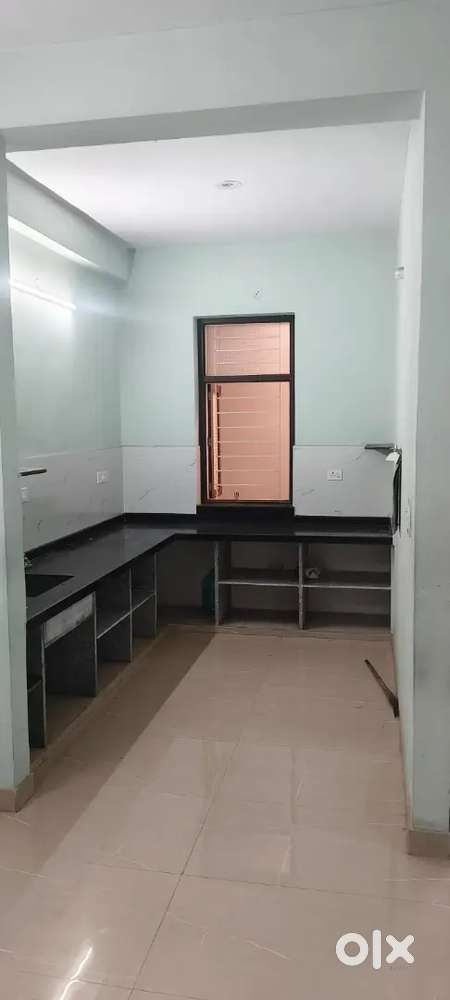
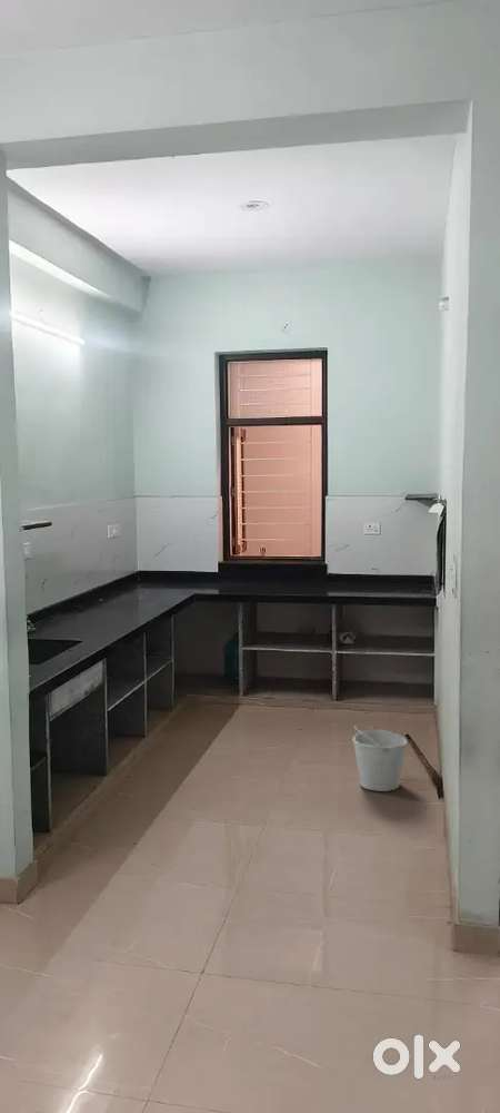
+ bucket (379, 756)
